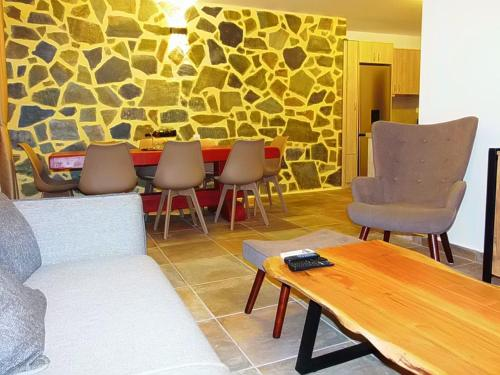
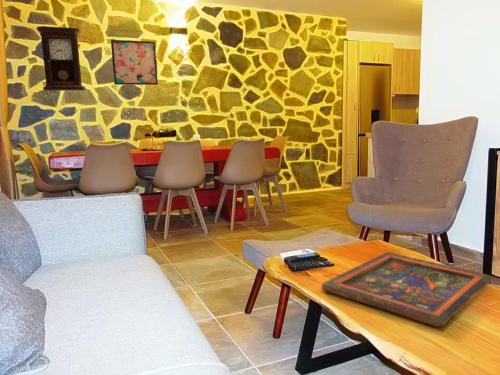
+ pendulum clock (61, 59)
+ painted panel (408, 282)
+ wall art (134, 63)
